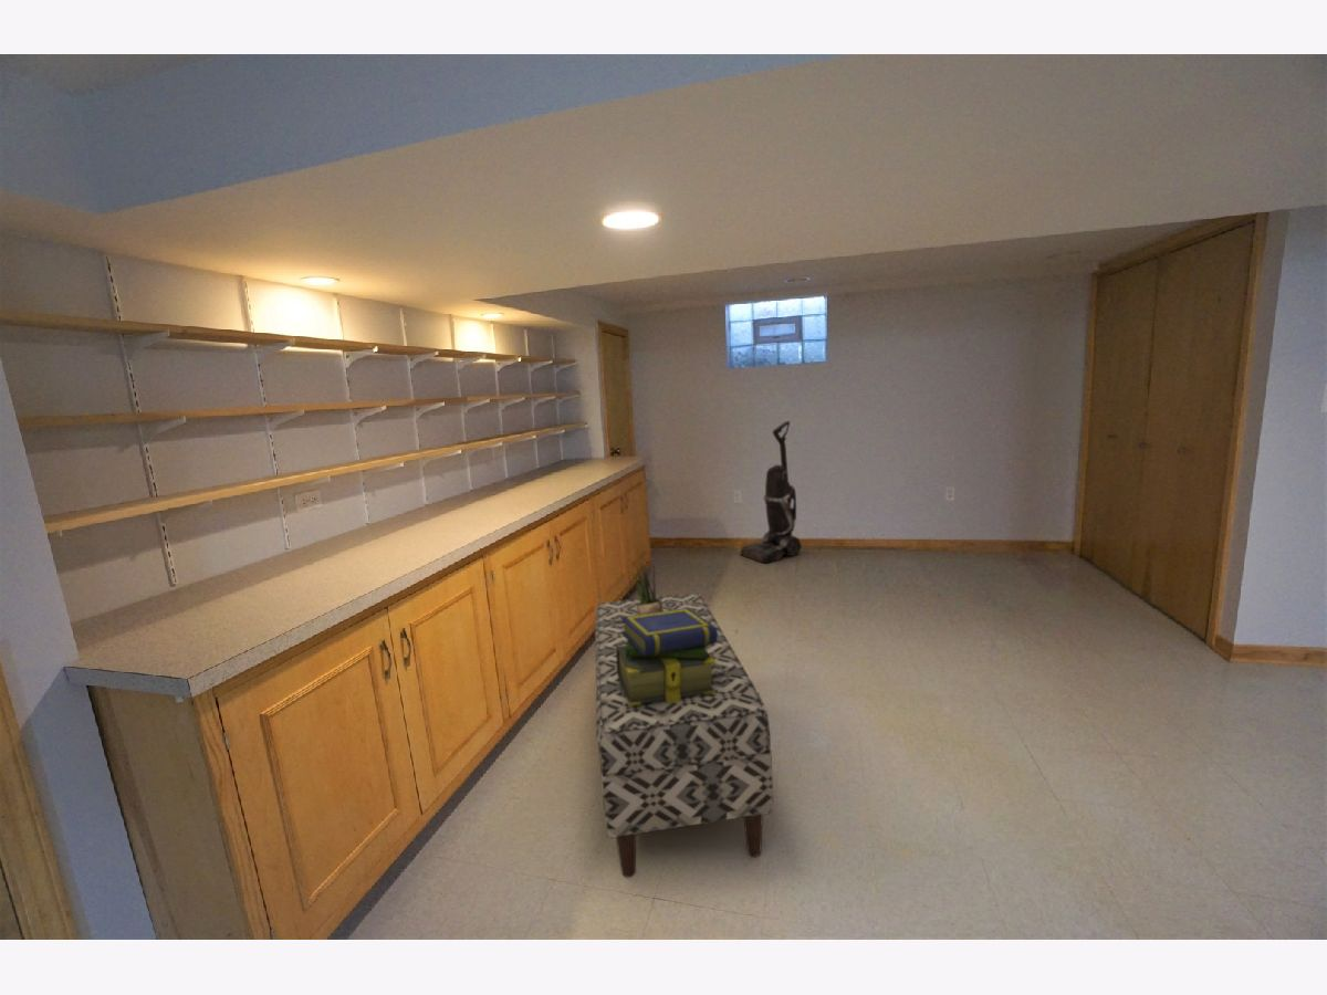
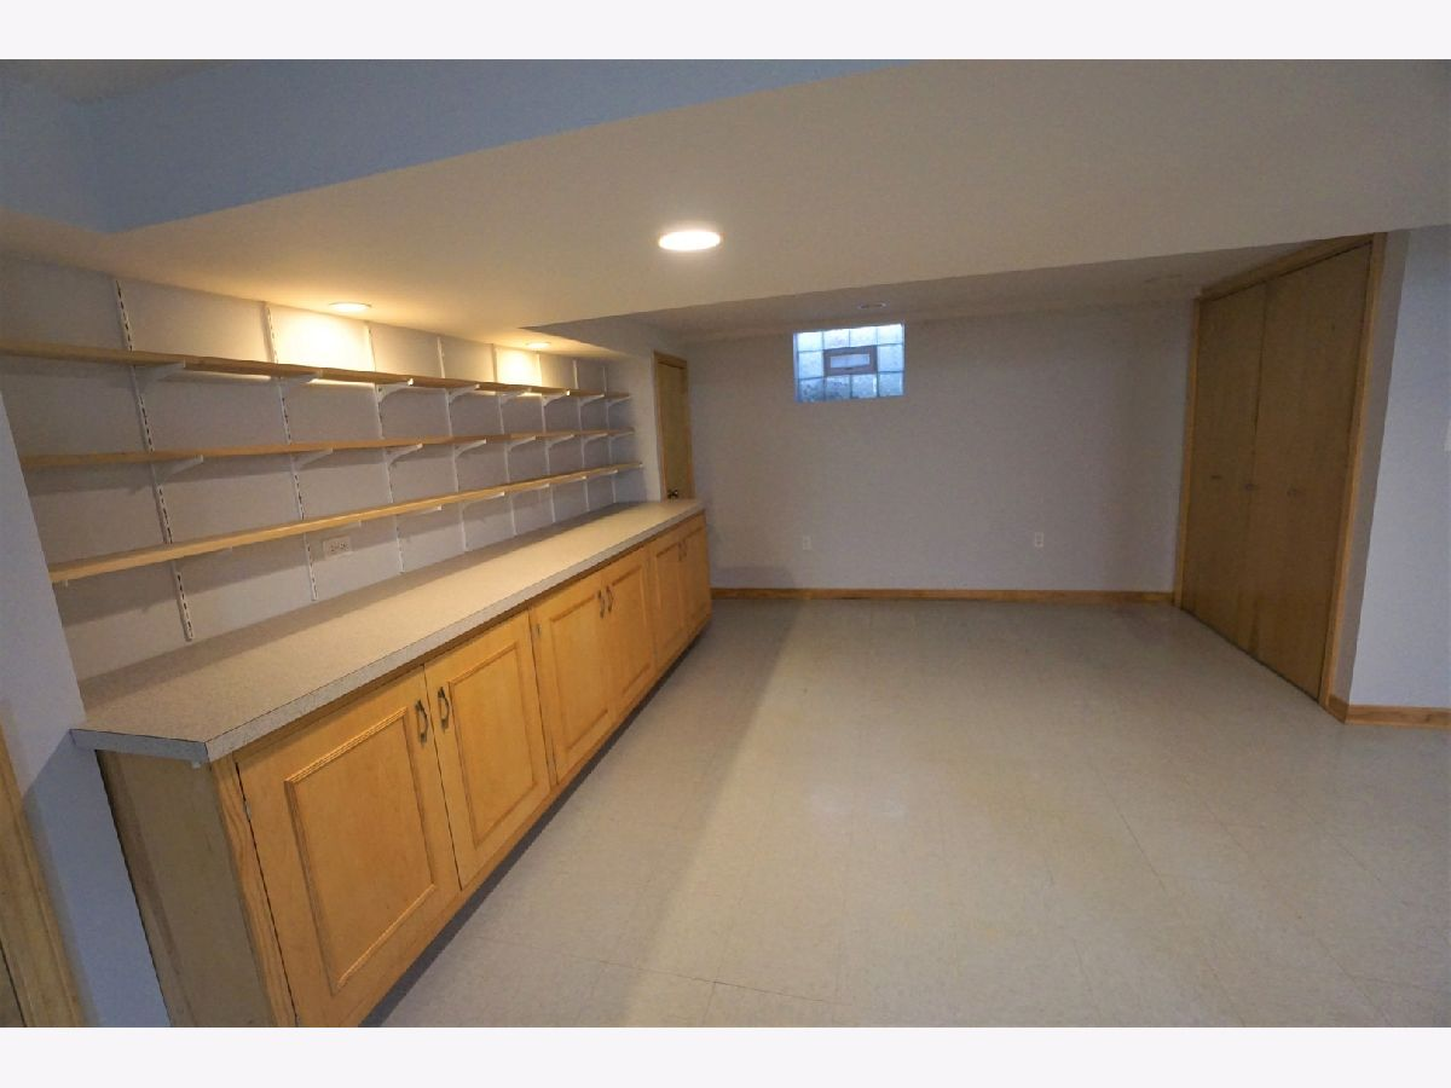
- stack of books (666, 650)
- vacuum cleaner (769, 490)
- bench (666, 704)
- potted plant (648, 591)
